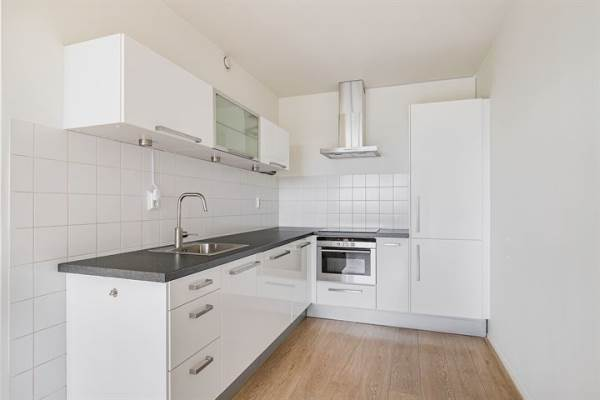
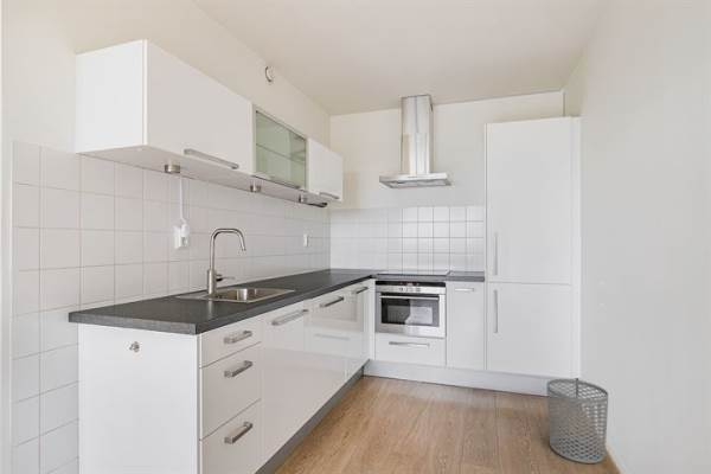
+ waste bin (577, 418)
